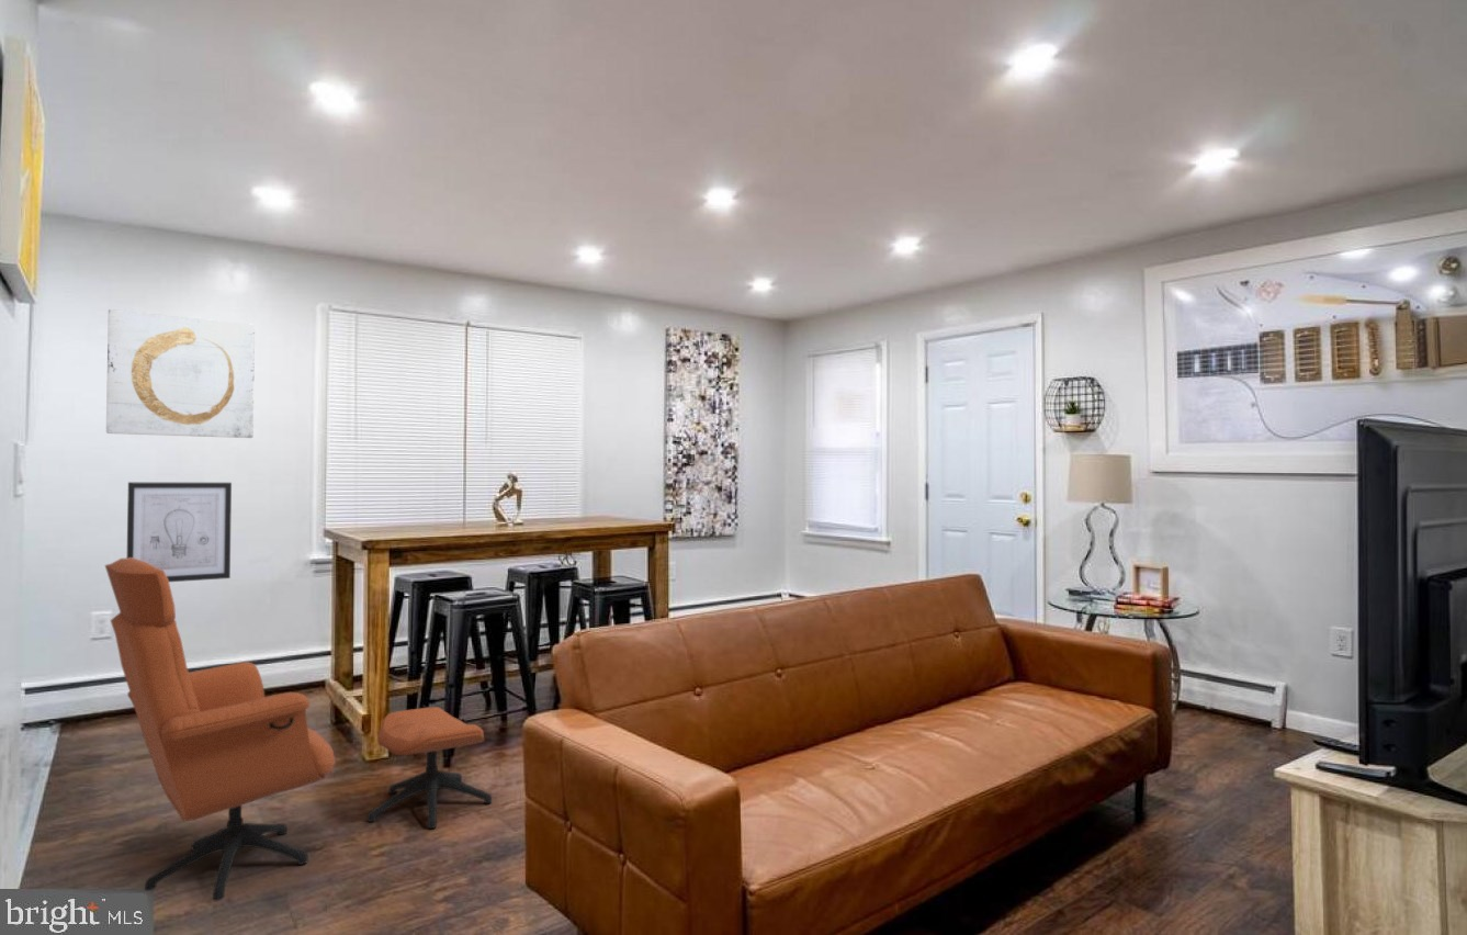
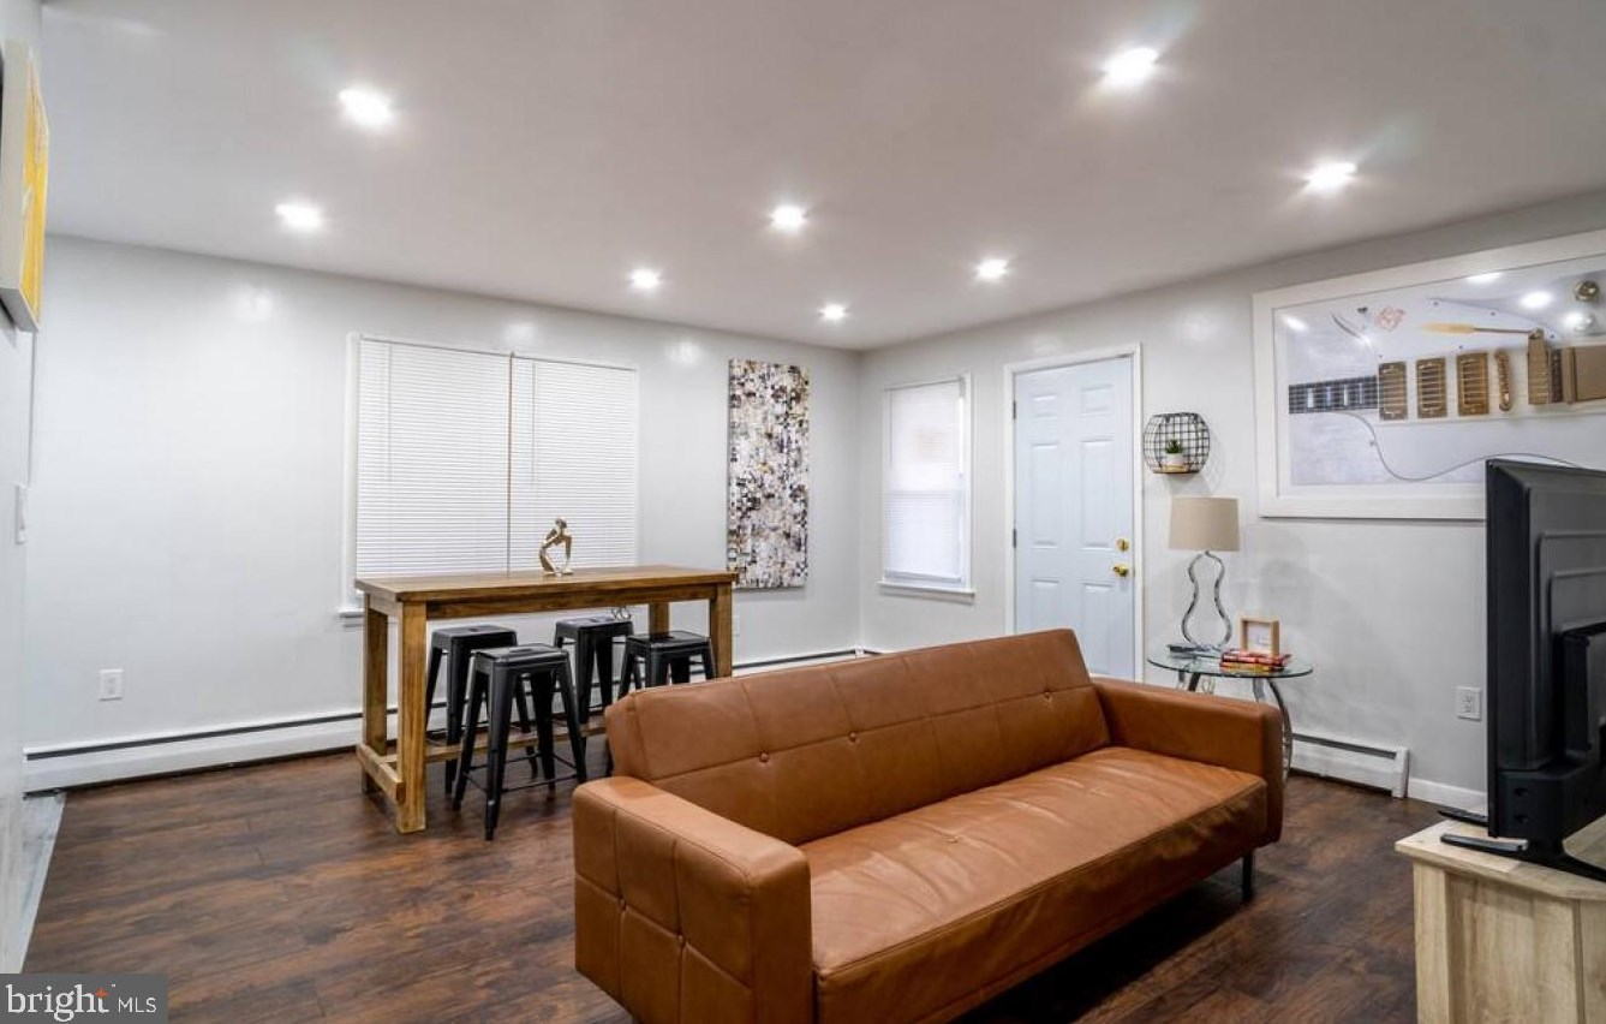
- wall art (183, 376)
- armchair (307, 700)
- wall art (180, 531)
